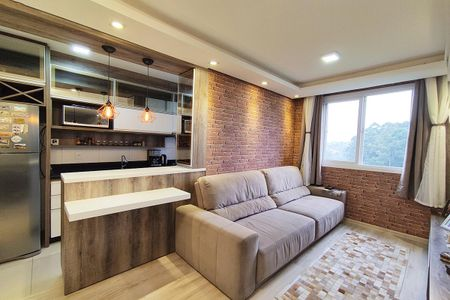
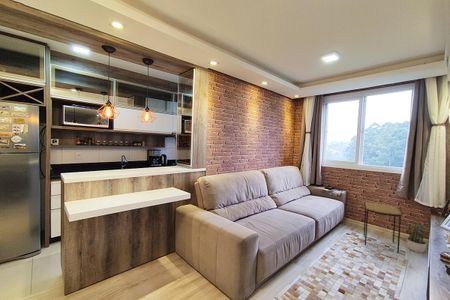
+ potted plant (415, 235)
+ side table (382, 214)
